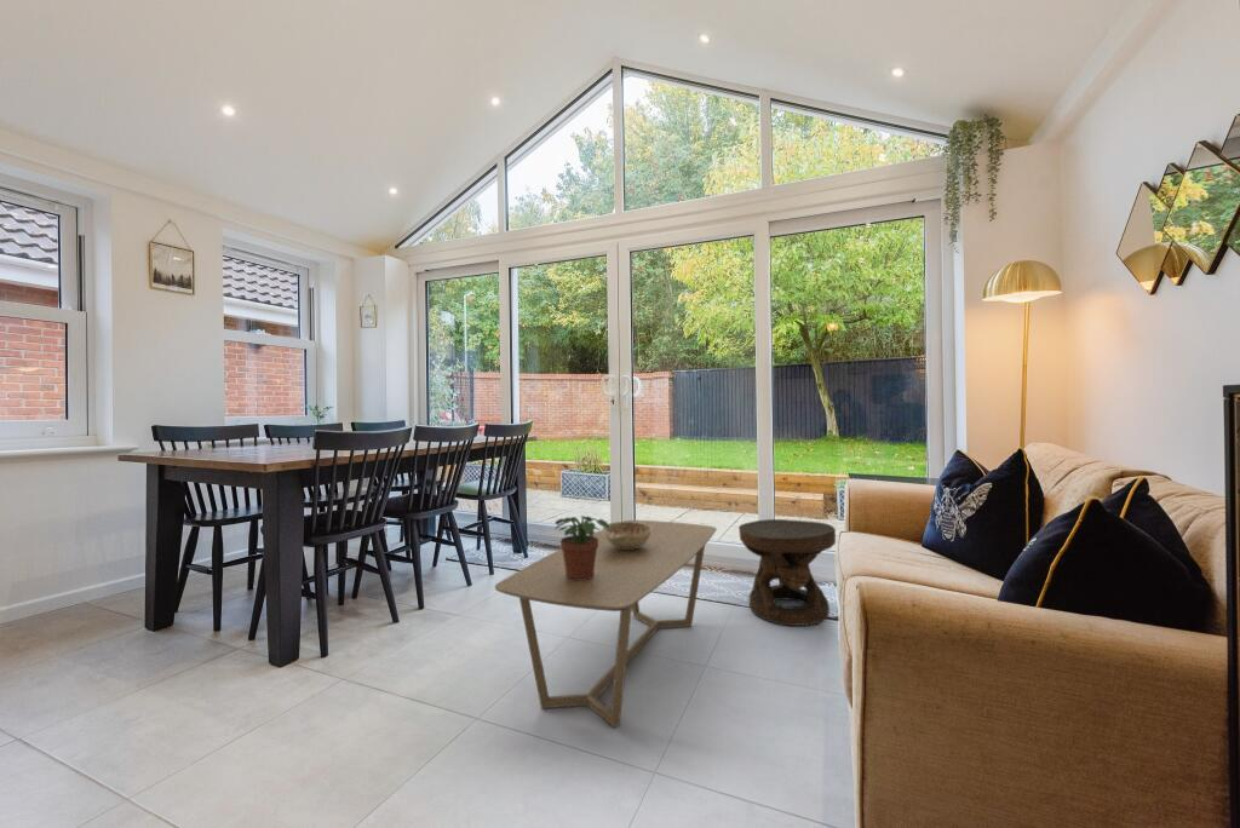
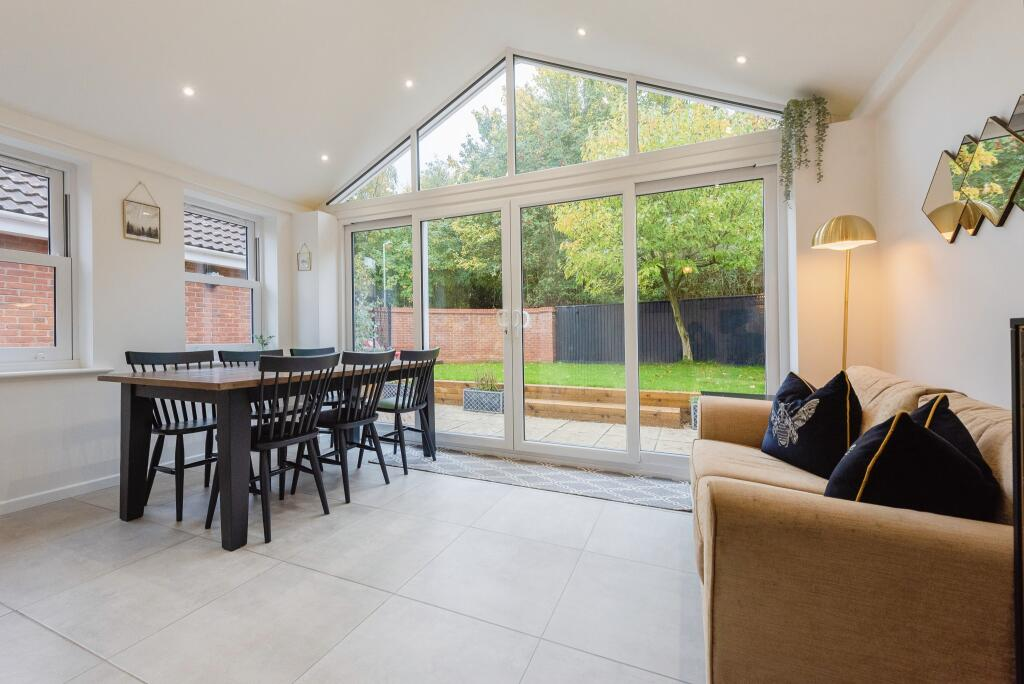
- coffee table (627, 605)
- side table (787, 567)
- decorative bowl (627, 536)
- potted plant (581, 546)
